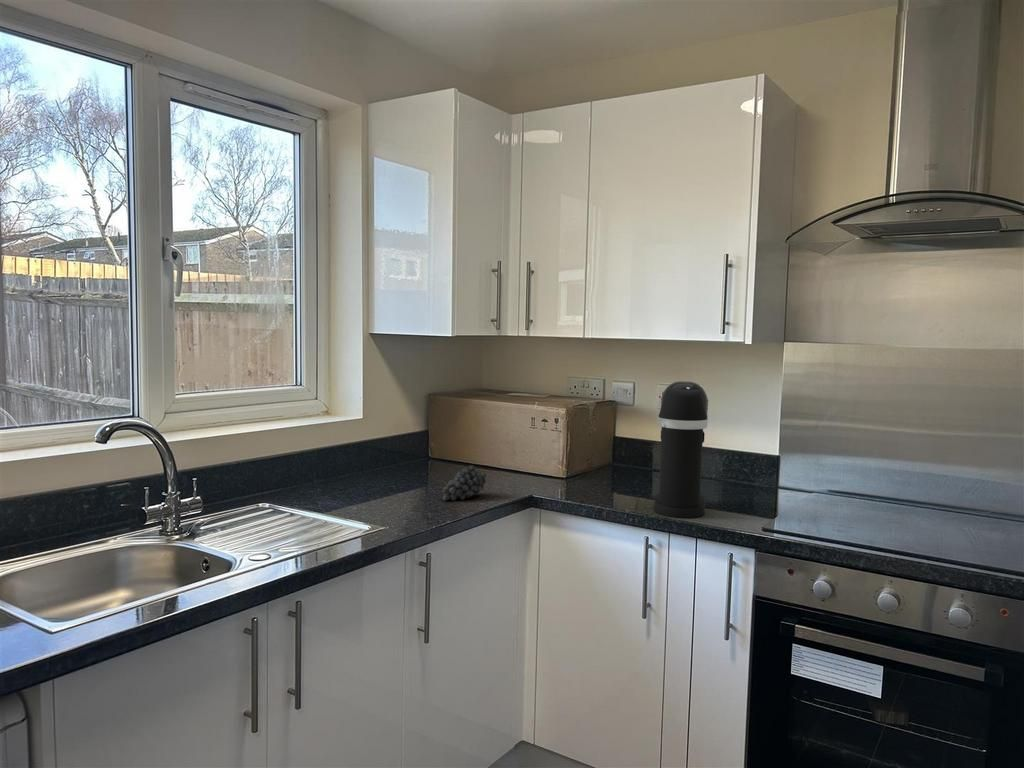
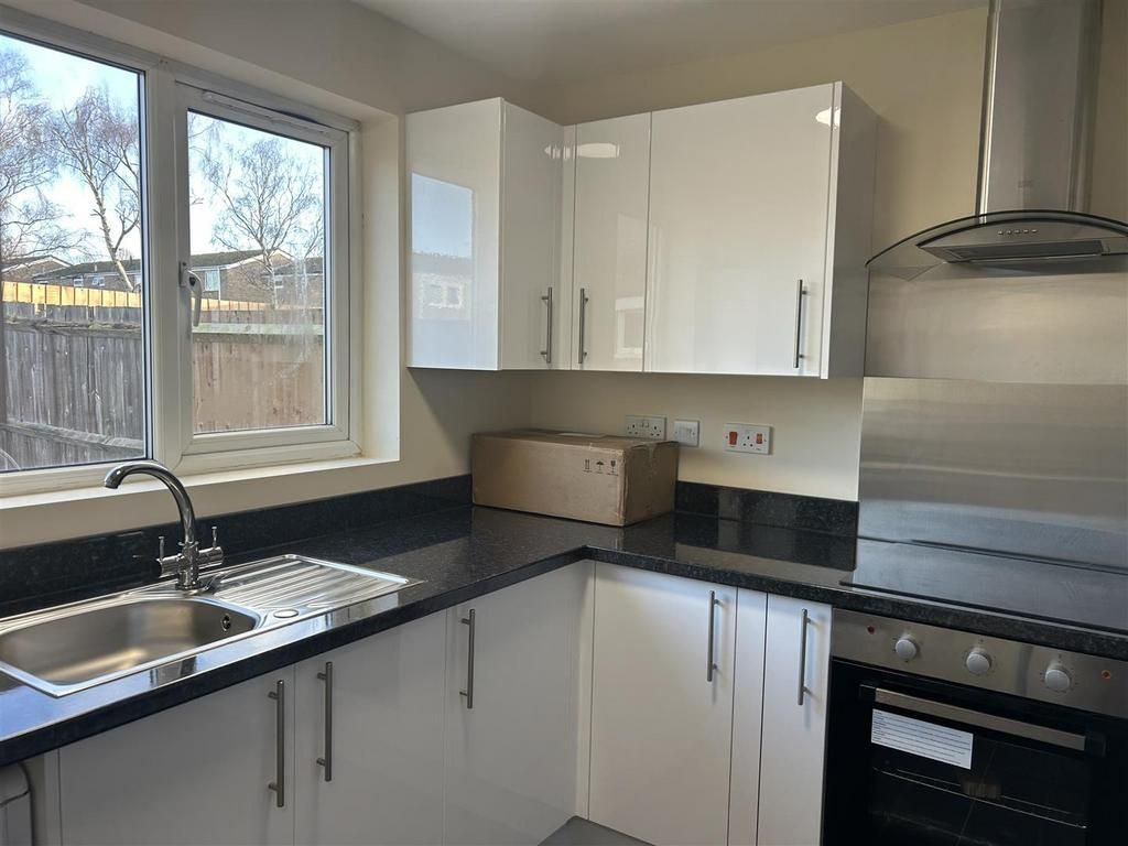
- fruit (462, 481)
- coffee maker (682, 445)
